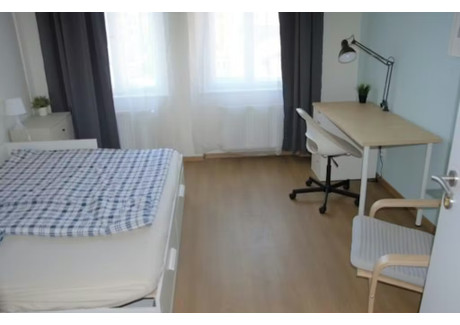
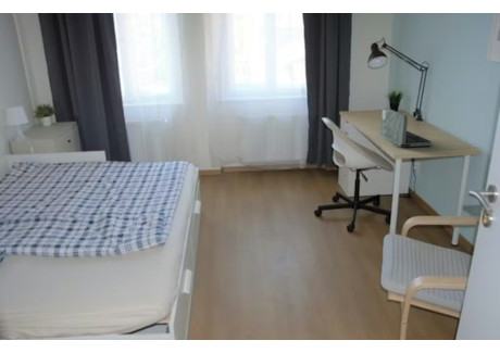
+ laptop (403, 126)
